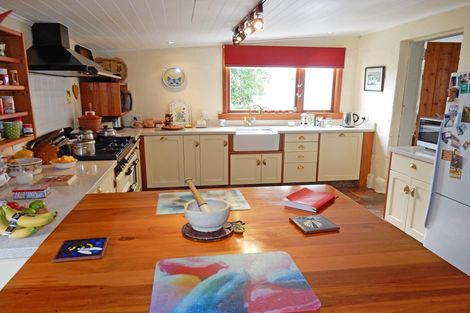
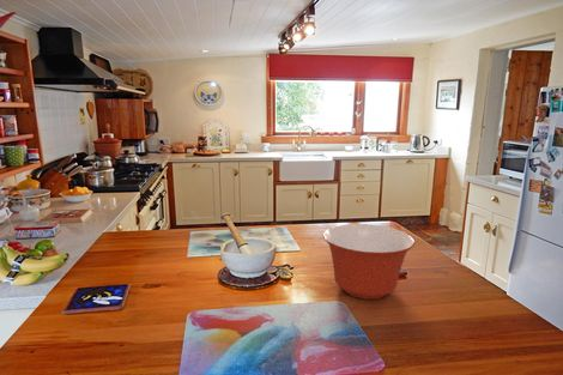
+ mixing bowl (365, 262)
